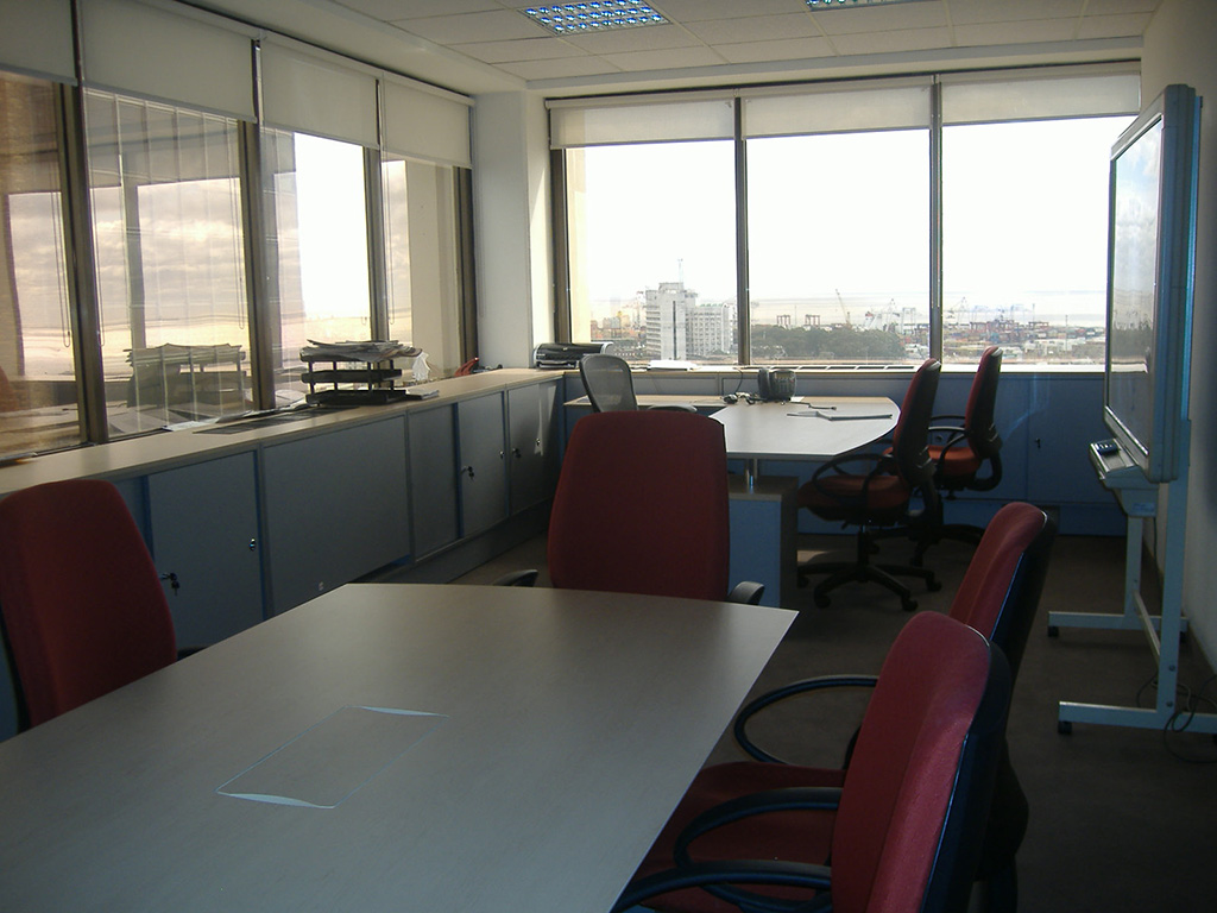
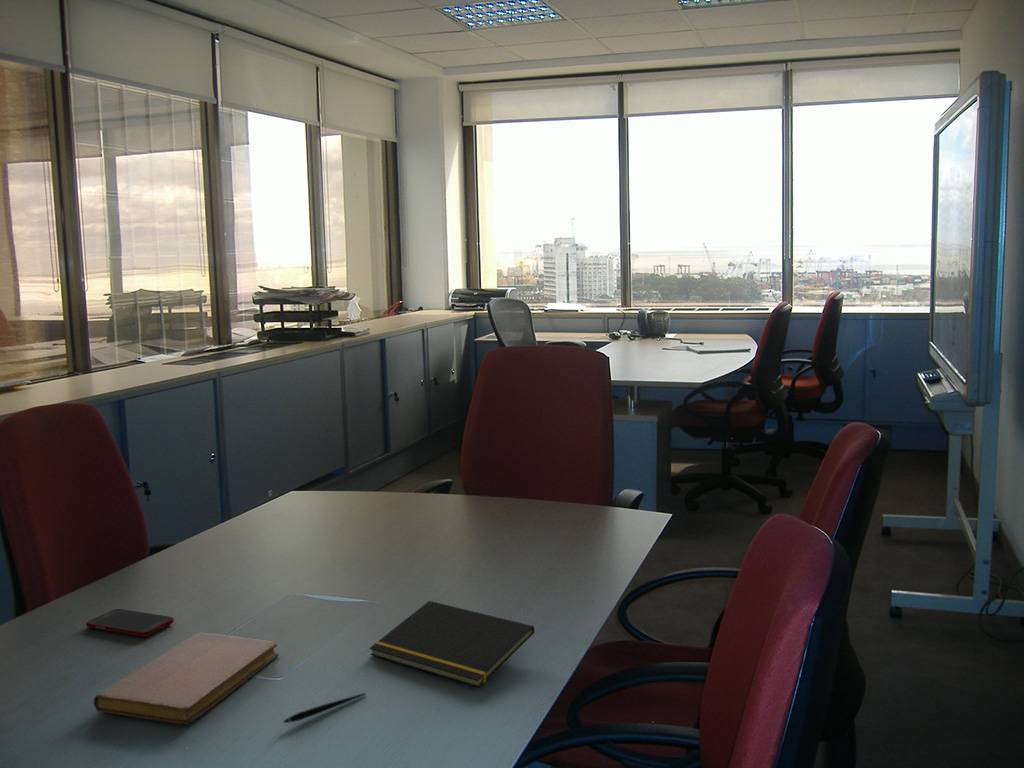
+ notepad (452, 640)
+ notebook (191, 673)
+ pen (326, 706)
+ cell phone (130, 622)
